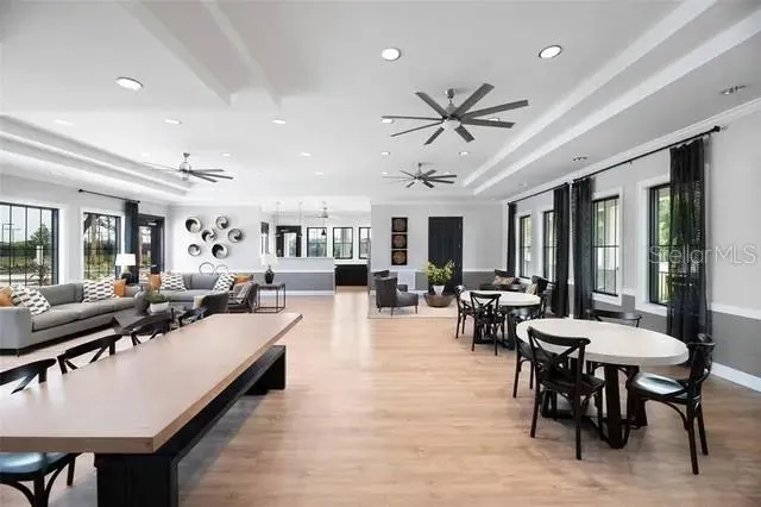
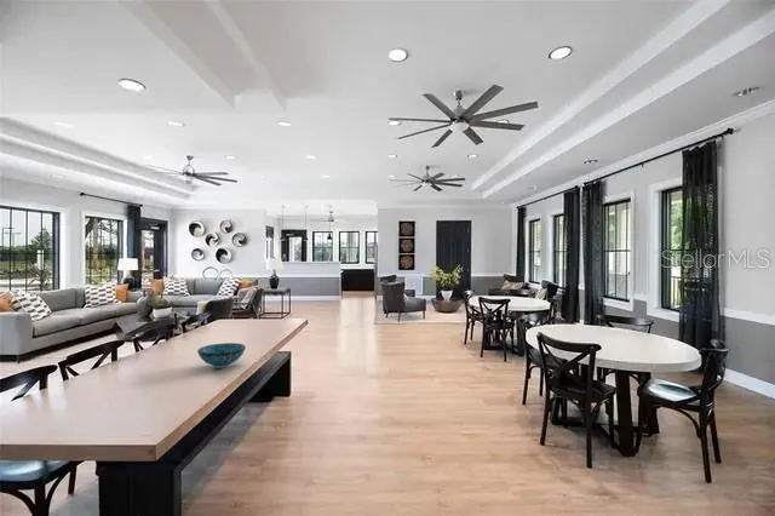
+ decorative bowl (222, 356)
